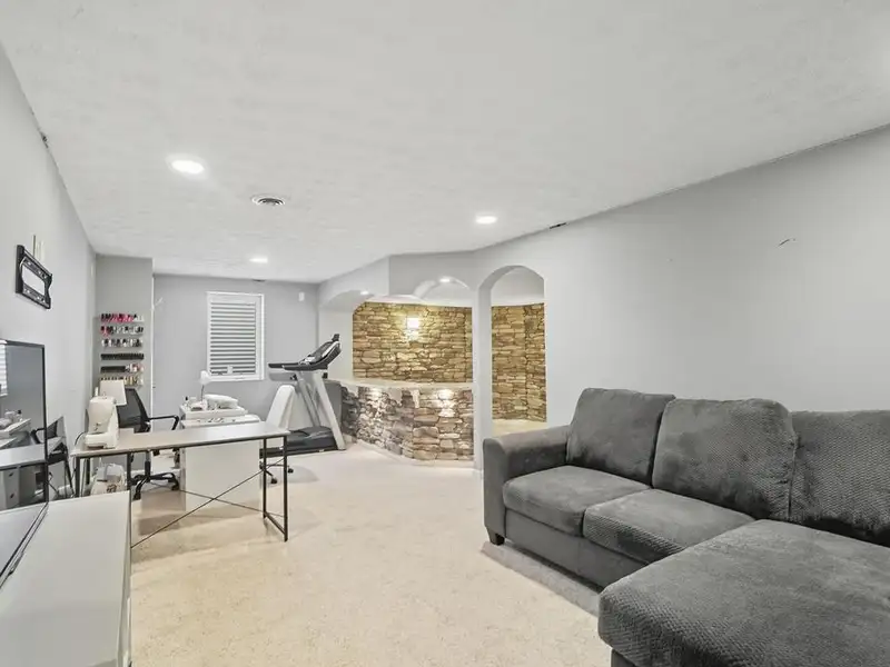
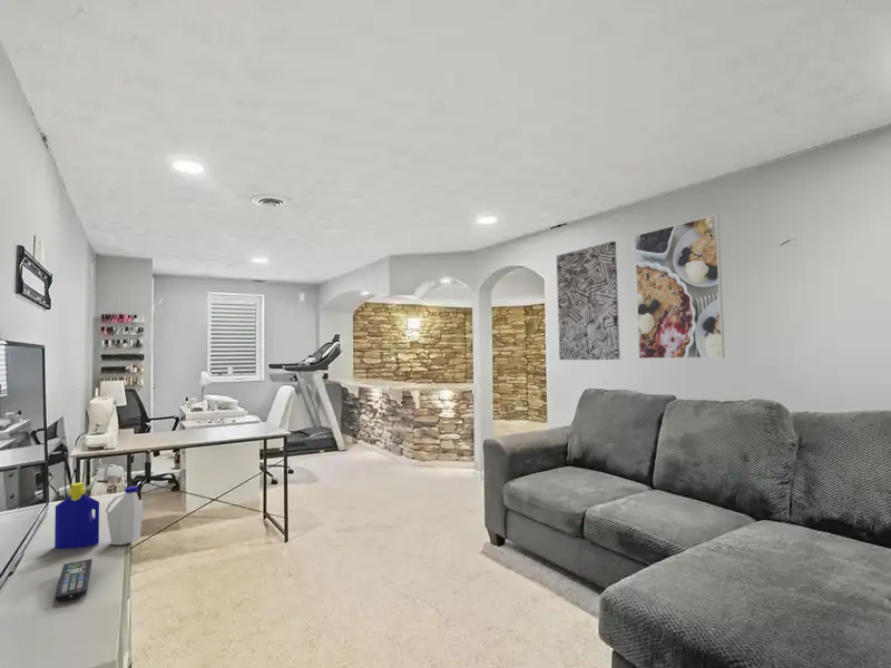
+ wall art (586, 304)
+ remote control (75, 578)
+ bottle (98, 512)
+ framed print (676, 292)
